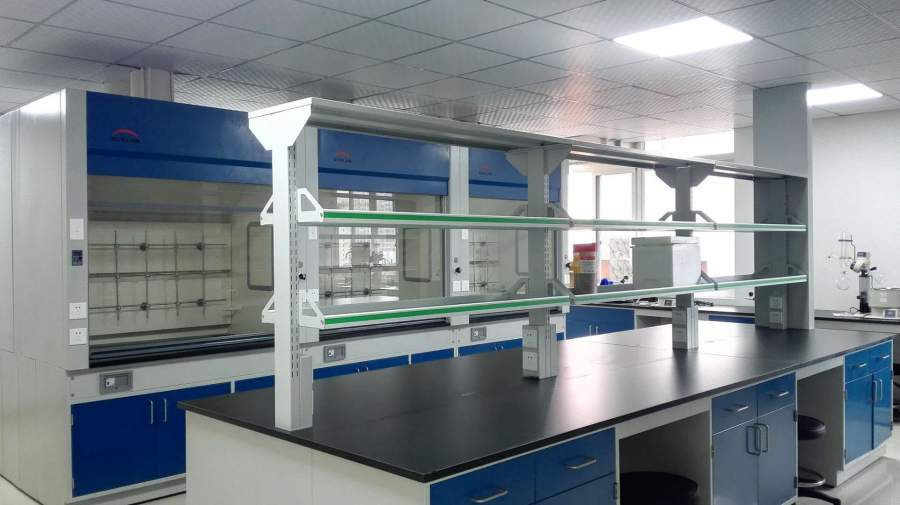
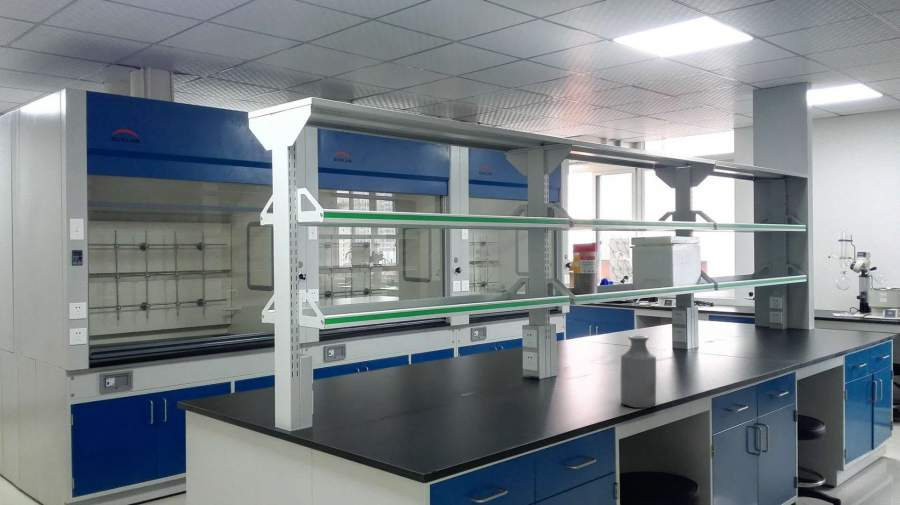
+ bottle (638, 370)
